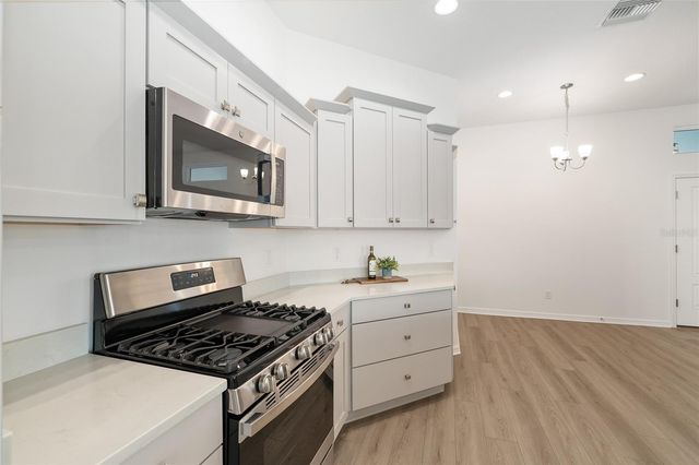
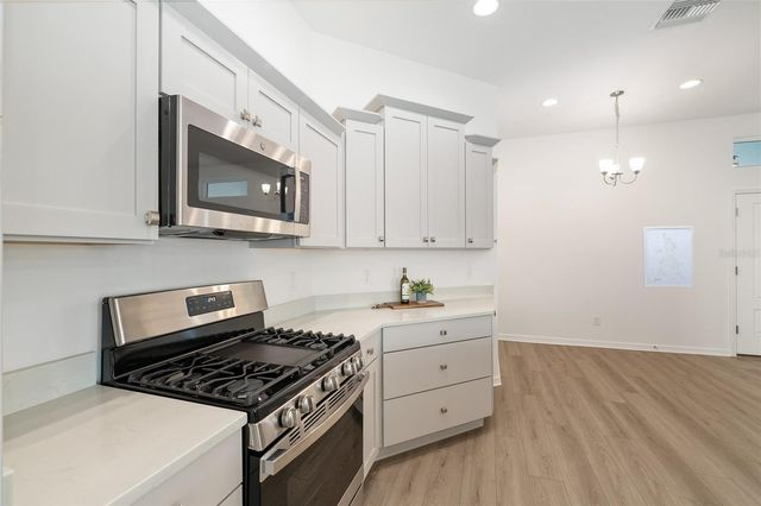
+ wall art (667, 257)
